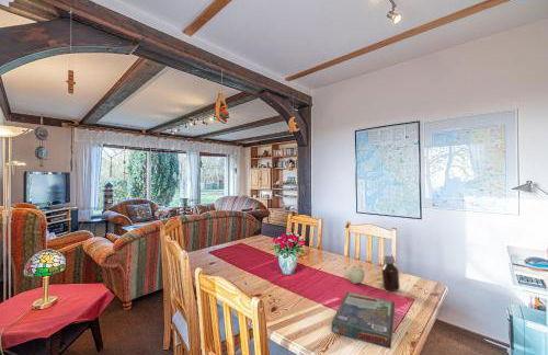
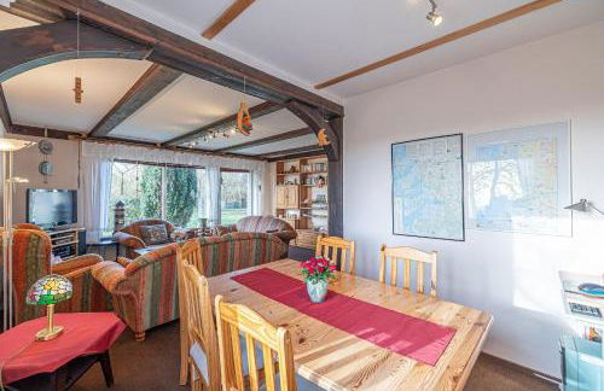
- bottle (390, 273)
- fruit (355, 274)
- board game (365, 314)
